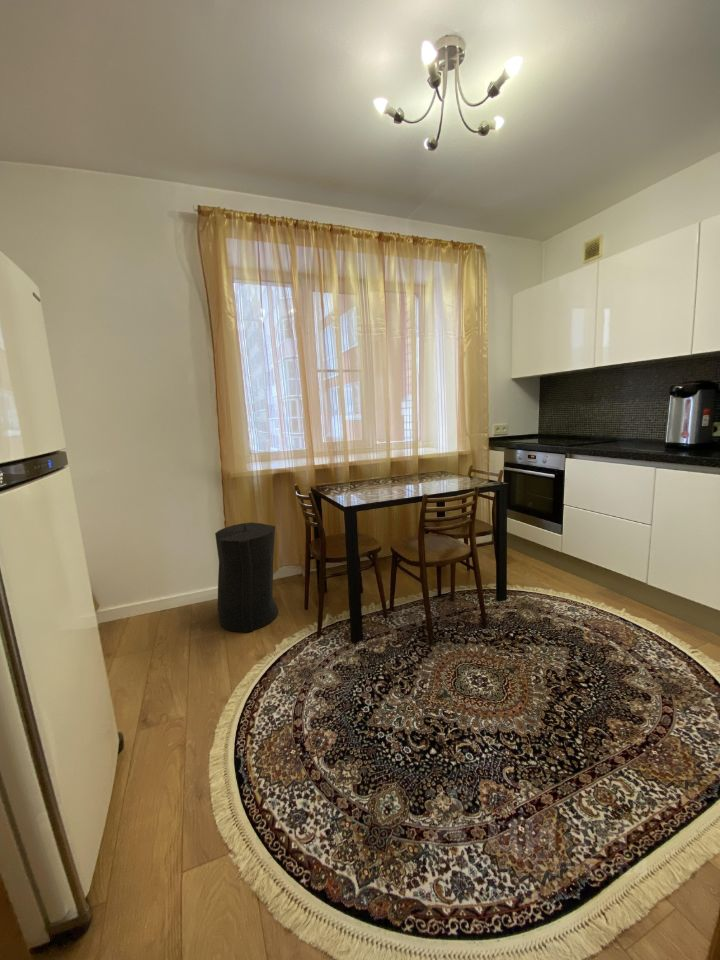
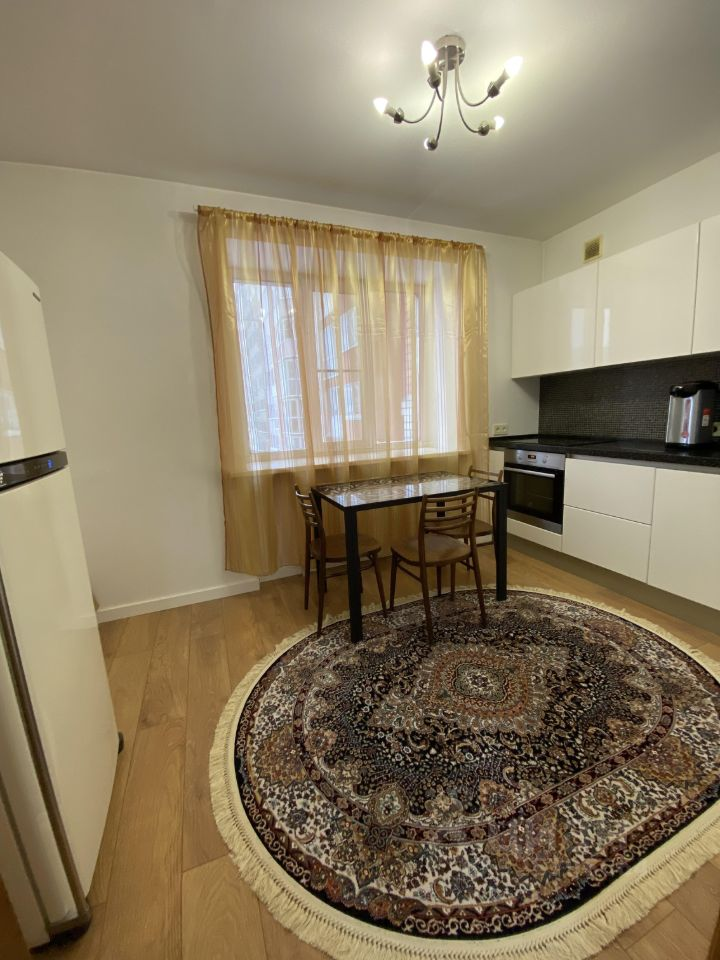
- trash can (247, 570)
